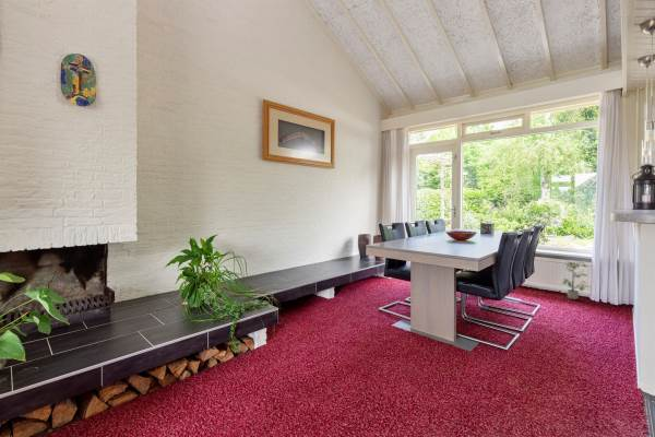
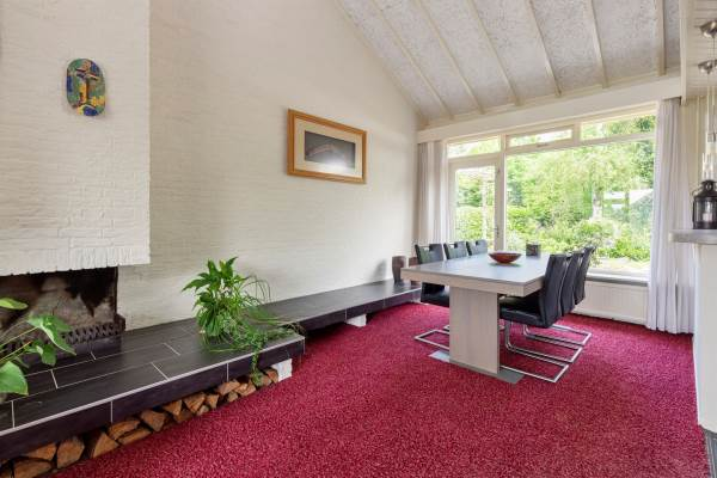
- potted plant (576, 276)
